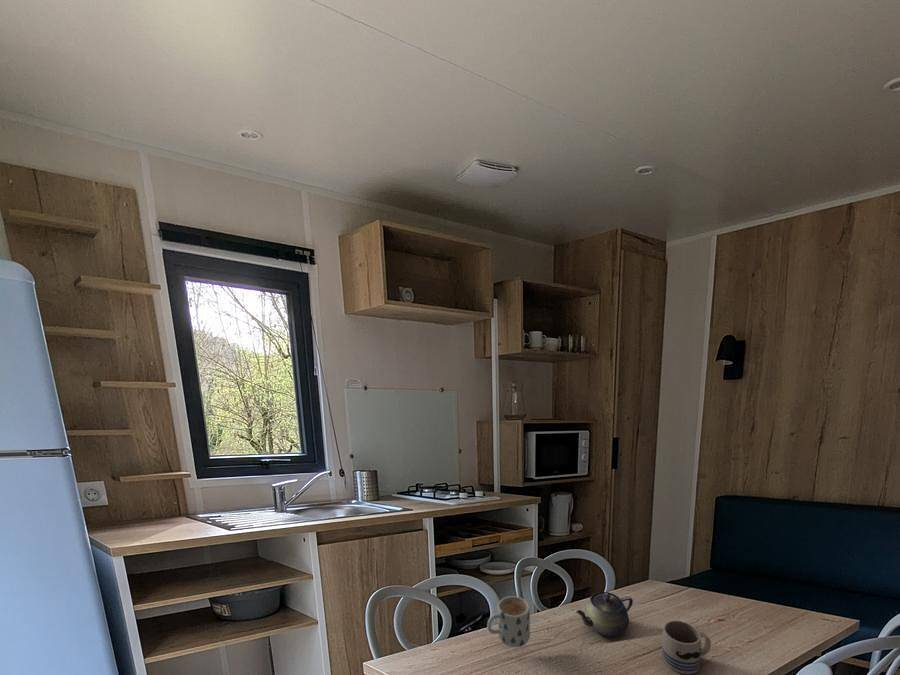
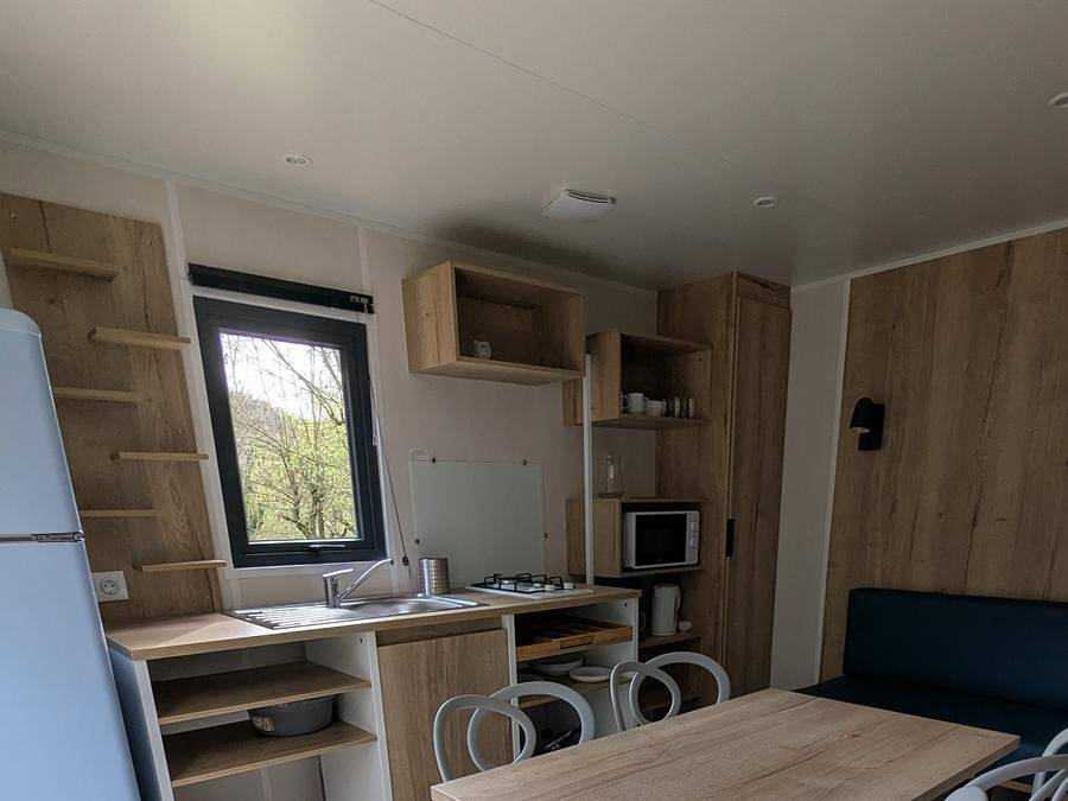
- teapot (604, 611)
- mug (508, 622)
- mug (686, 645)
